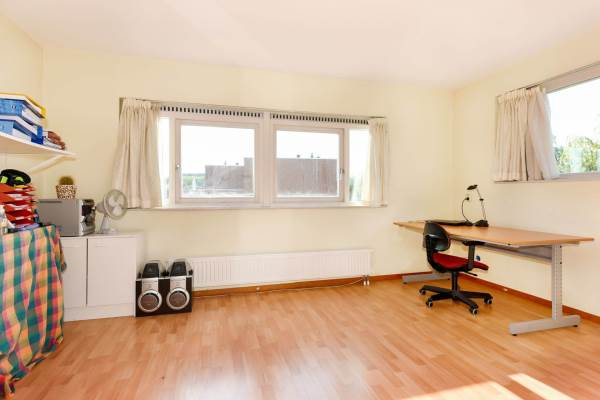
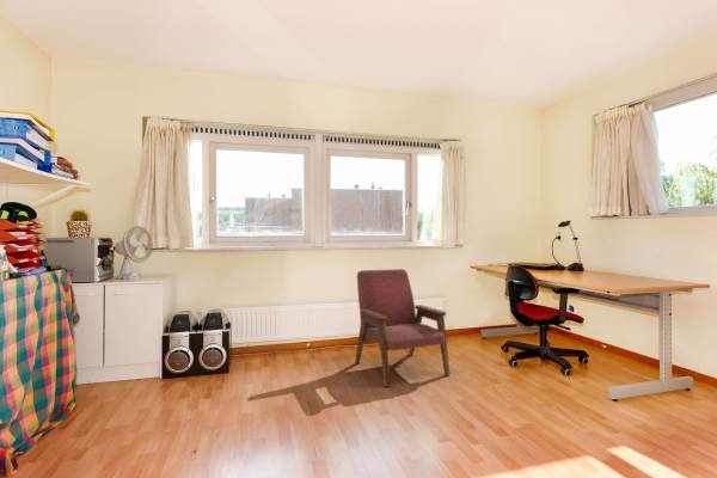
+ armchair (399, 320)
